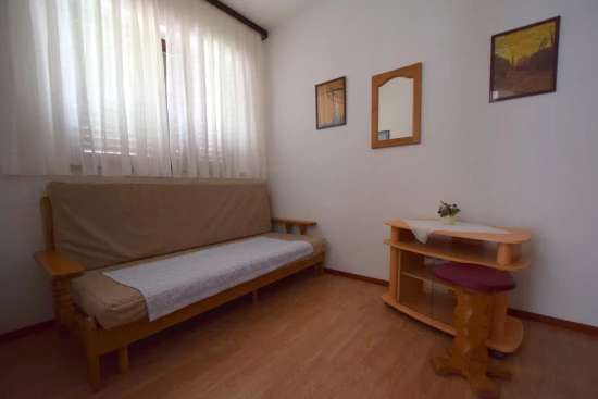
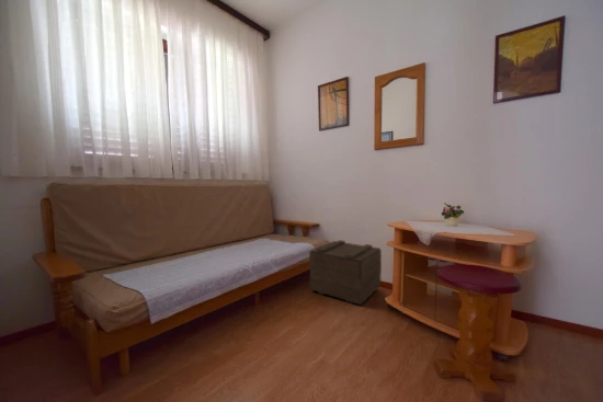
+ wooden crate (345, 268)
